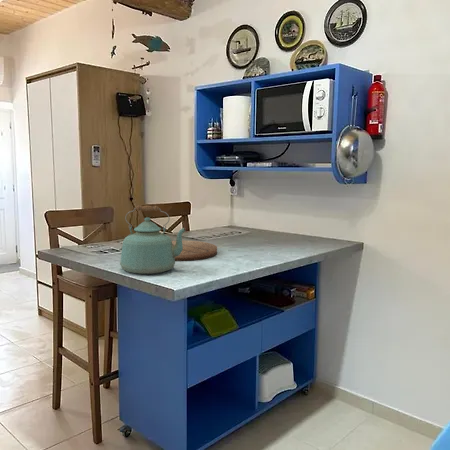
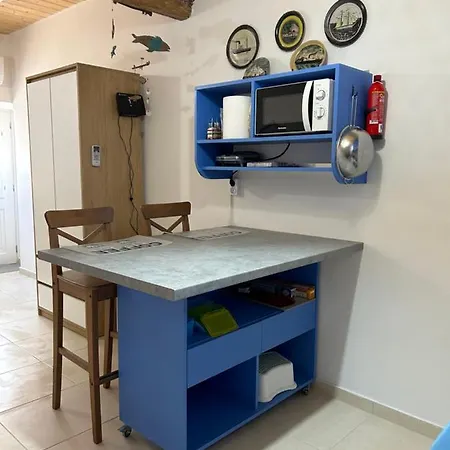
- cutting board (182, 250)
- kettle (153, 237)
